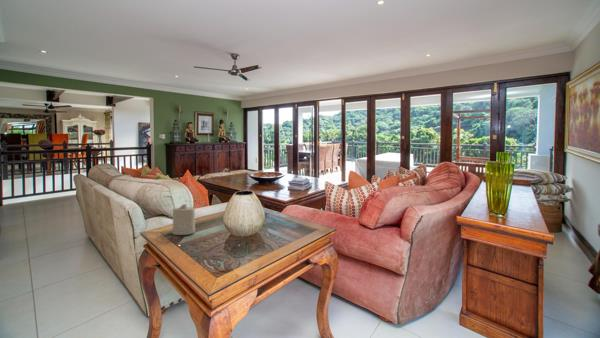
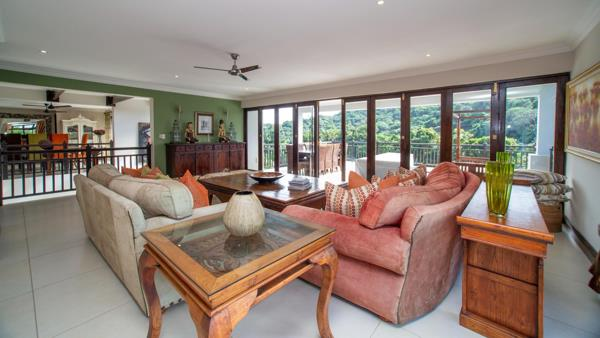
- candle (183, 218)
